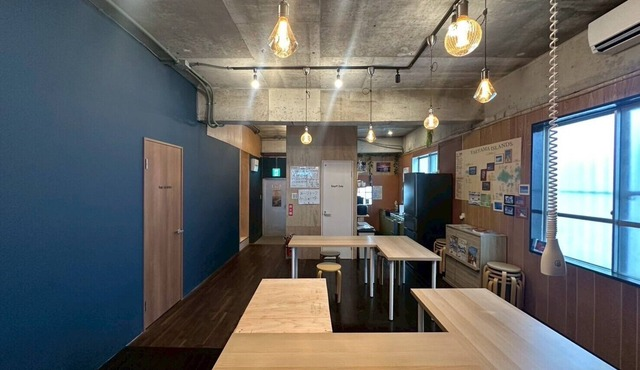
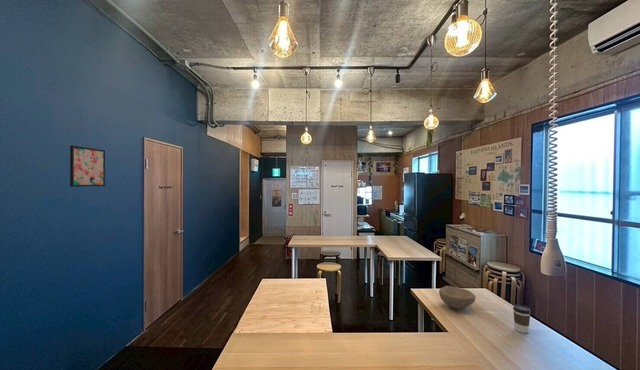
+ coffee cup (521, 318)
+ bowl (456, 299)
+ wall art (88, 167)
